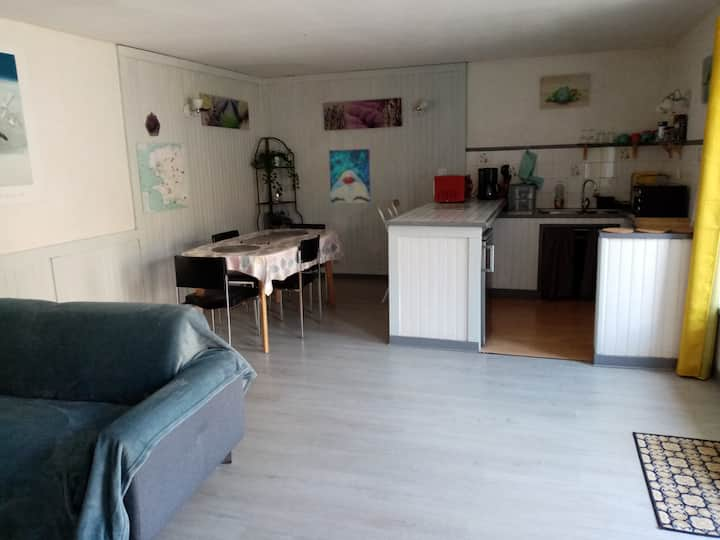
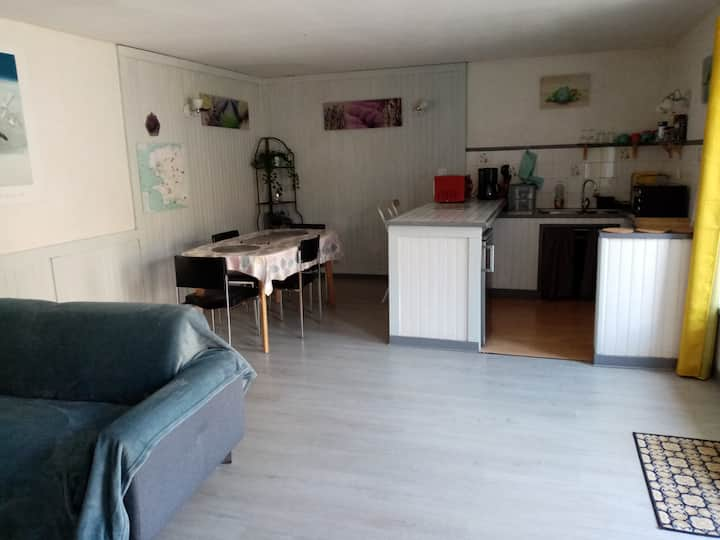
- wall art (349, 176)
